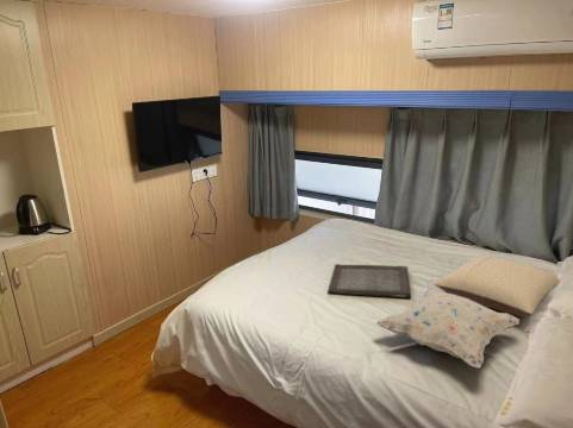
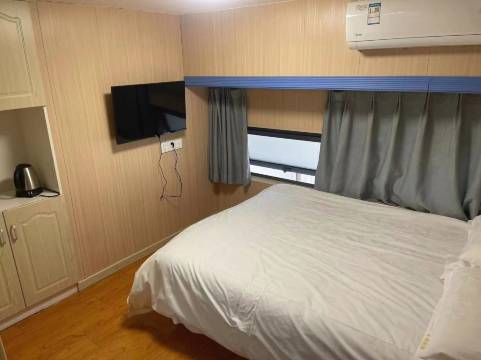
- serving tray (369, 278)
- pillow (497, 283)
- decorative pillow (448, 321)
